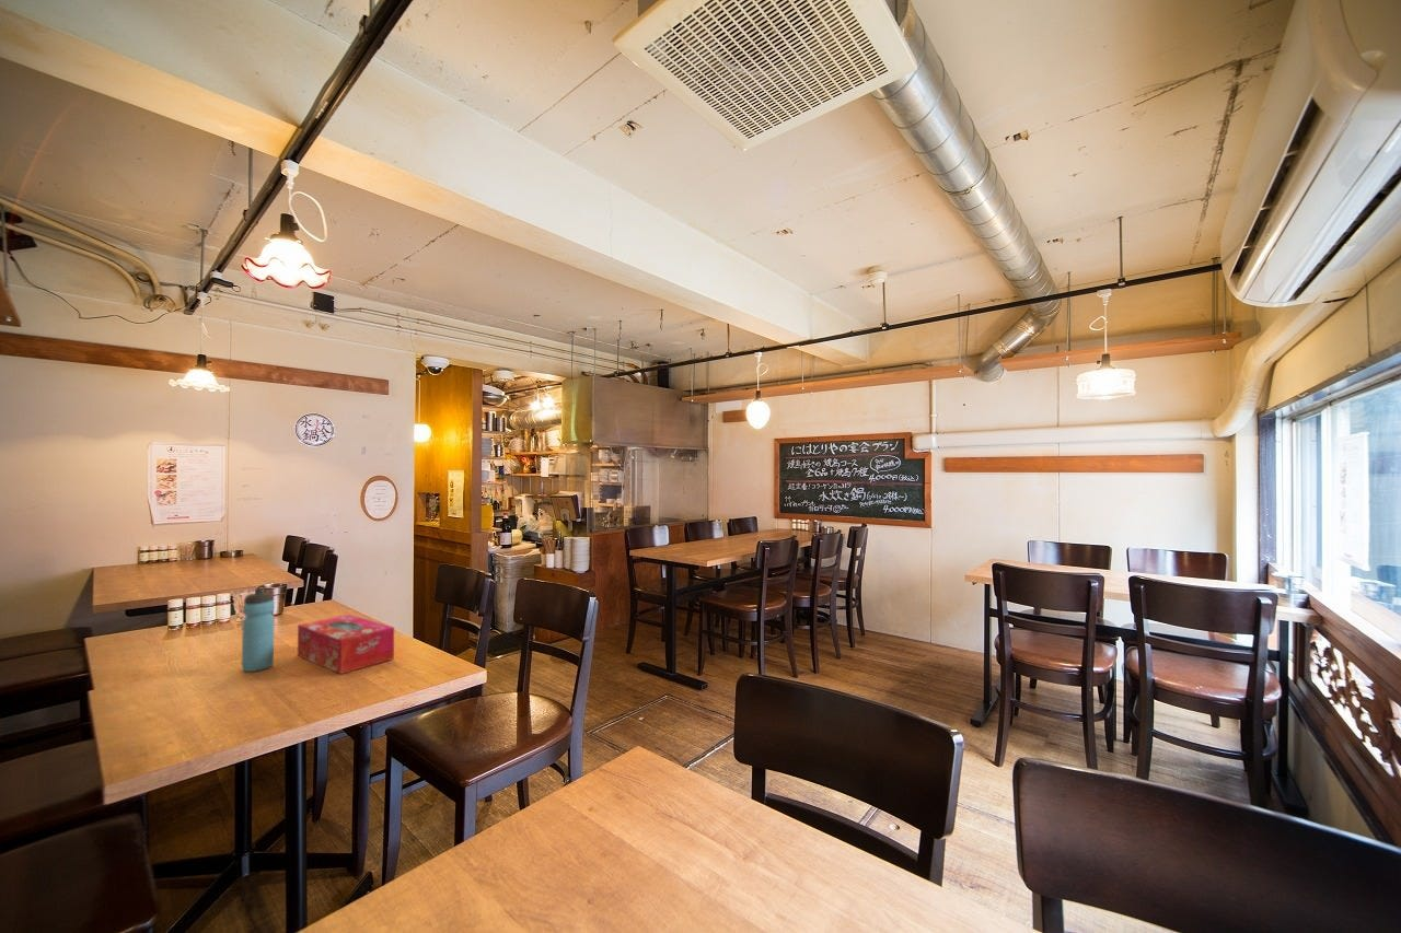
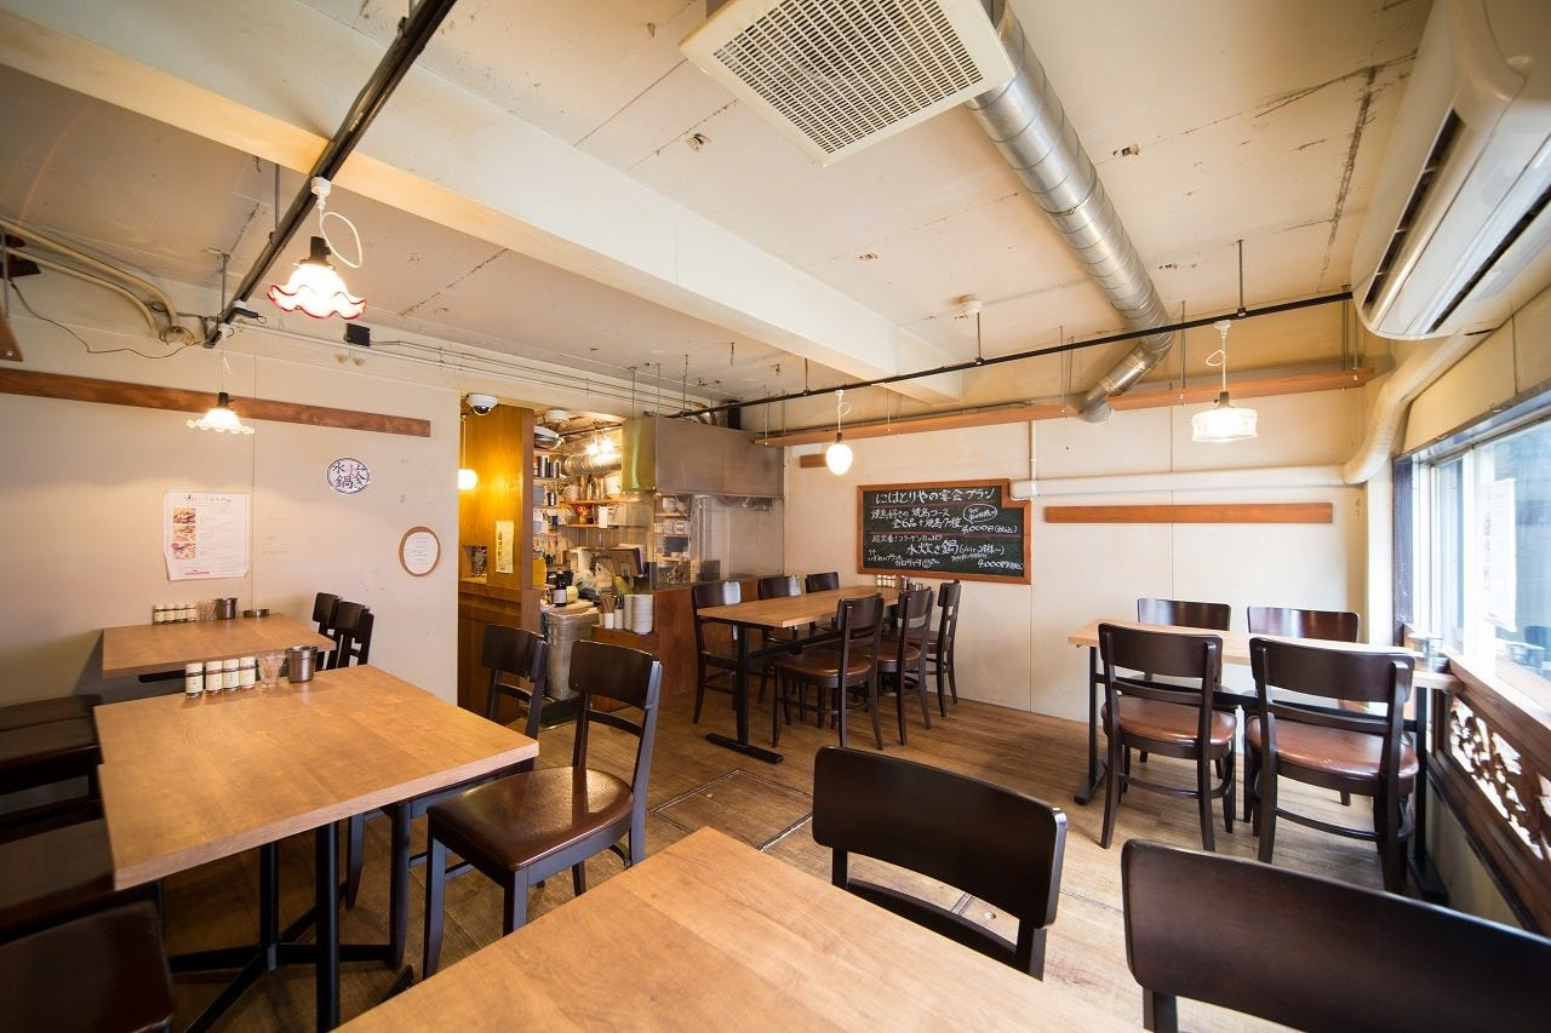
- water bottle (258, 628)
- tissue box (345, 641)
